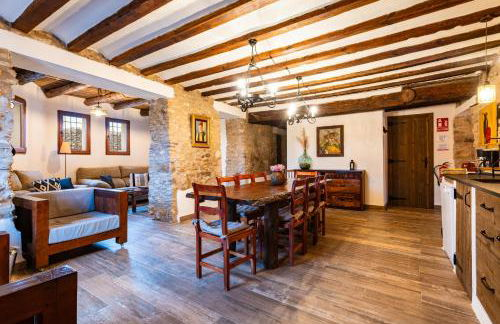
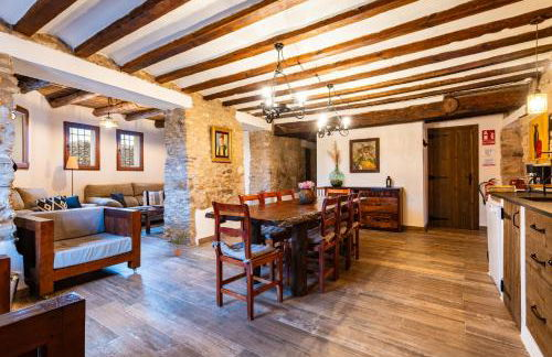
+ potted plant (177, 241)
